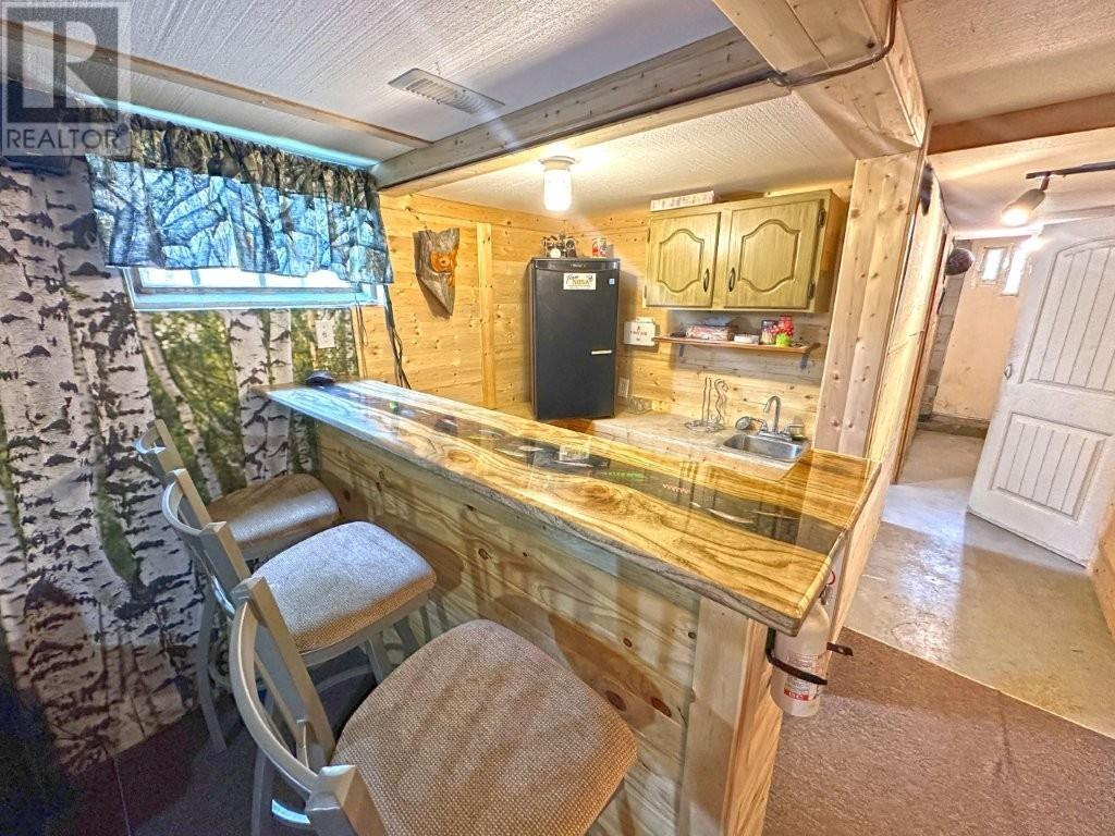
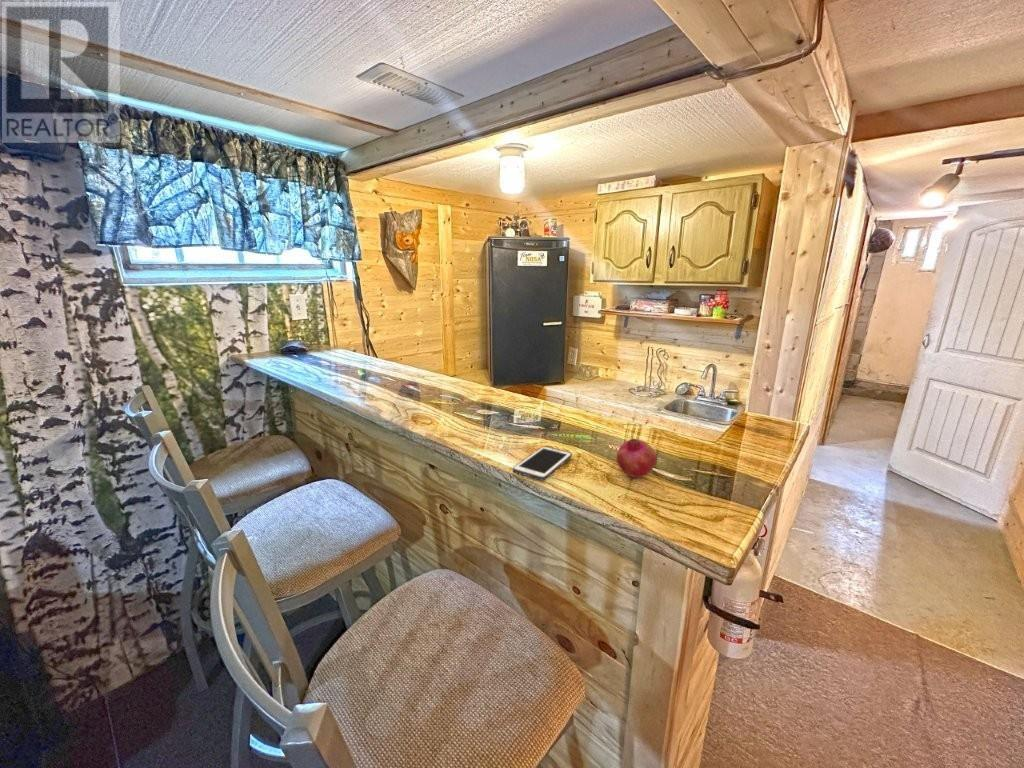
+ cell phone (543, 462)
+ fruit (636, 455)
